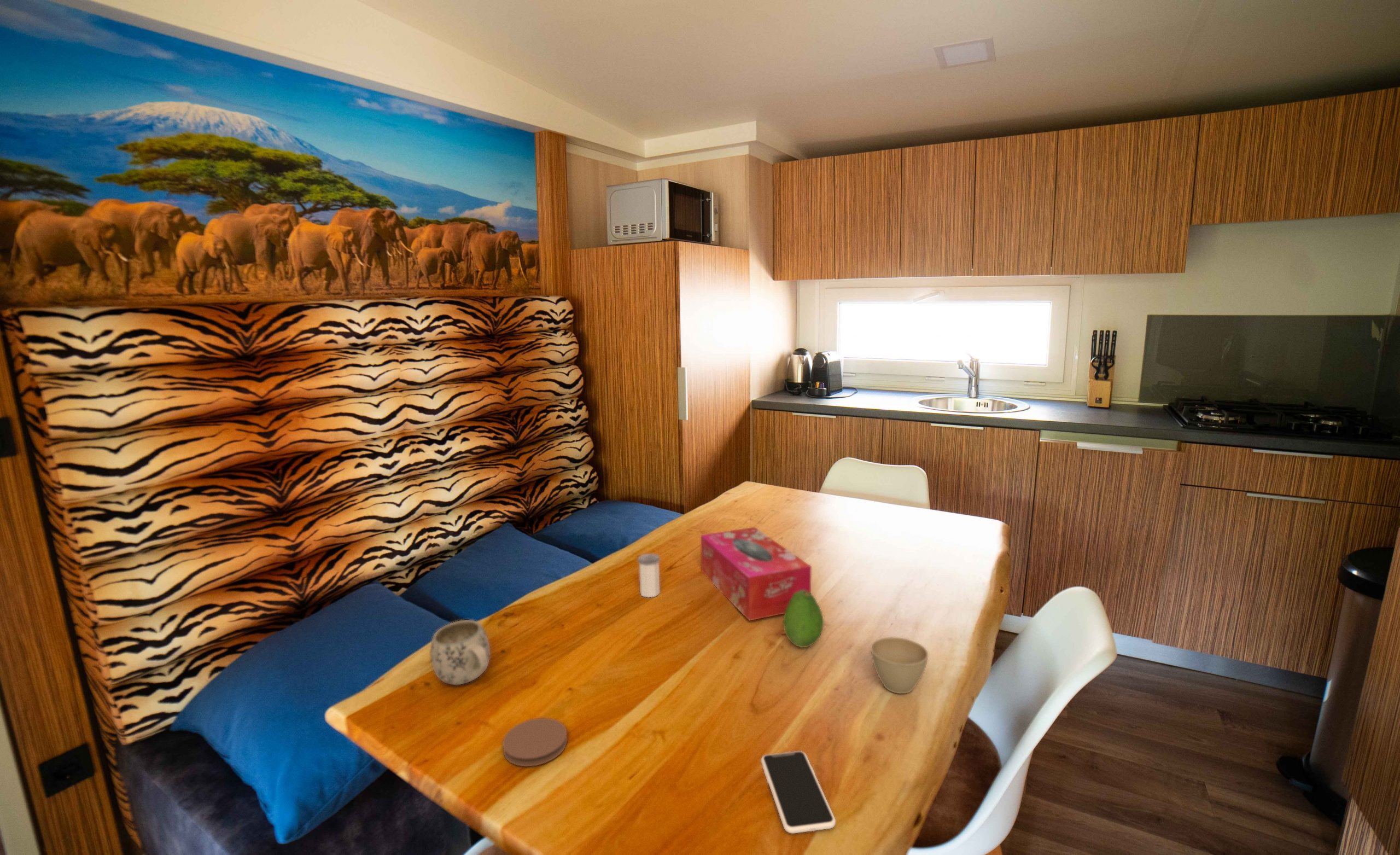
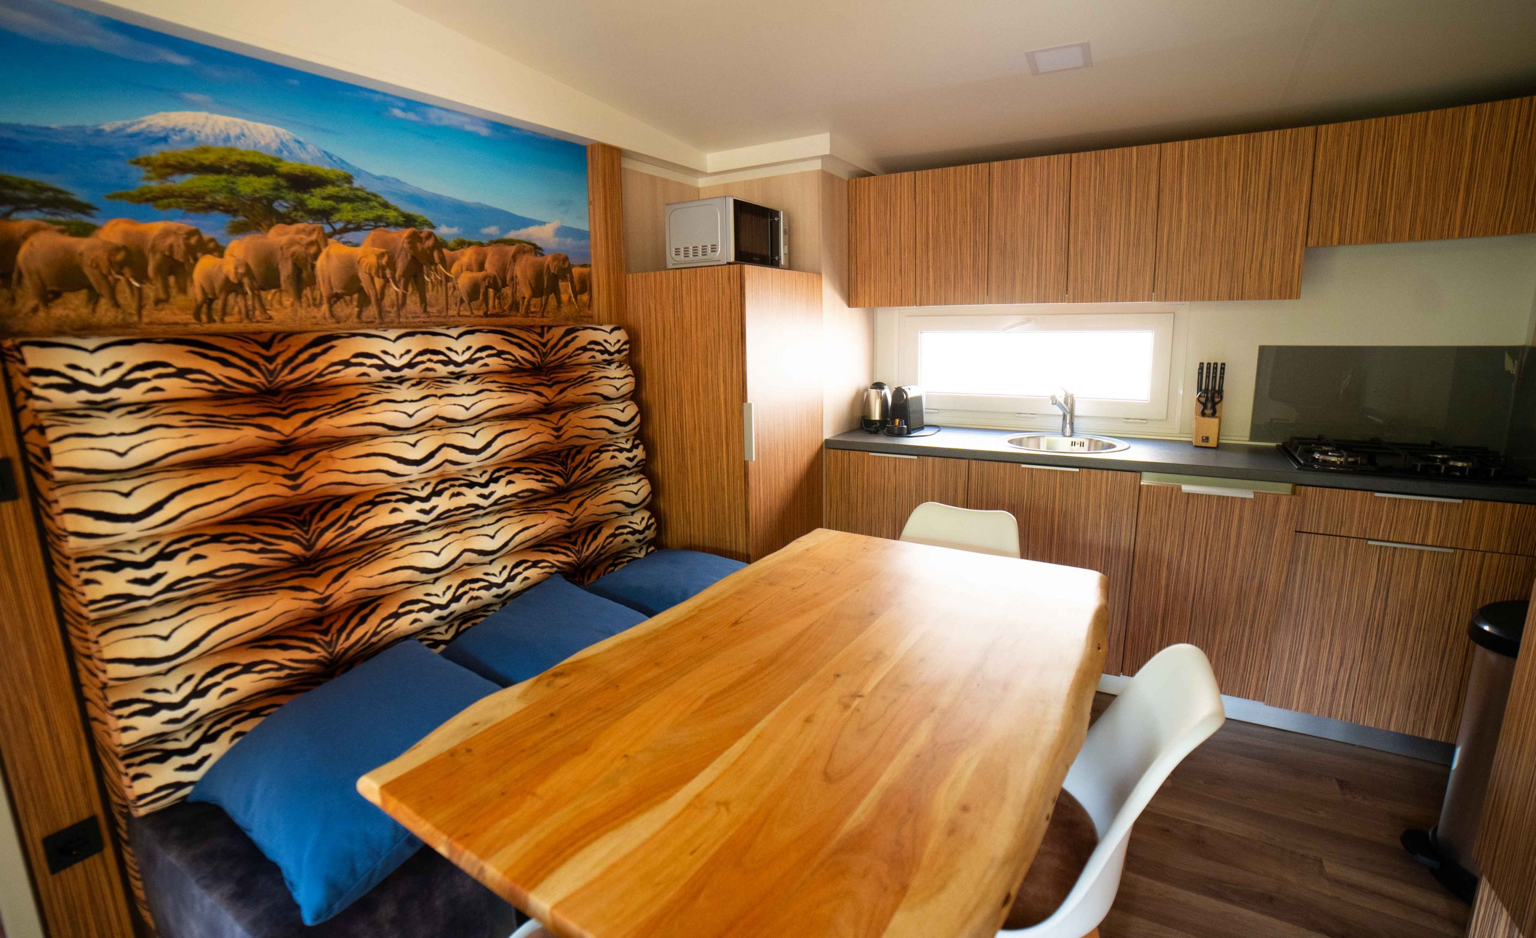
- mug (466, 656)
- smartphone (796, 789)
- coaster (535, 741)
- tissue box (752, 569)
- fruit (803, 618)
- salt shaker (649, 575)
- flower pot (898, 668)
